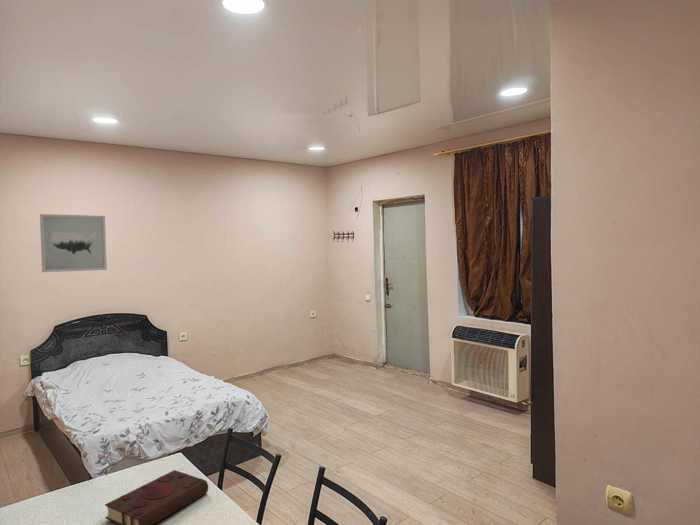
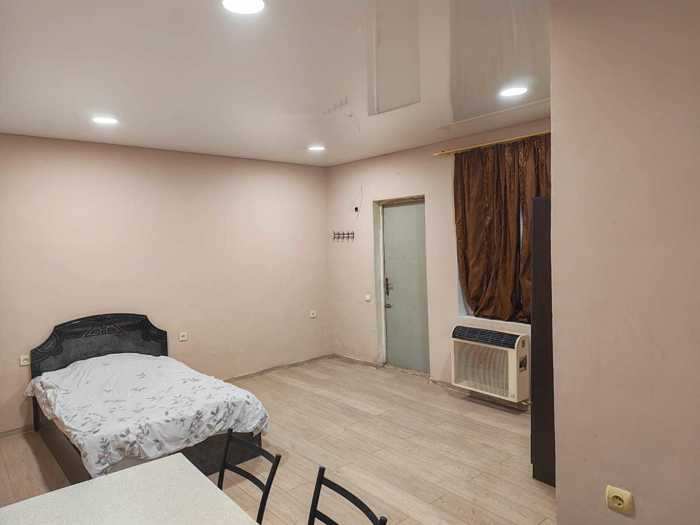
- wall art (74, 243)
- book (165, 495)
